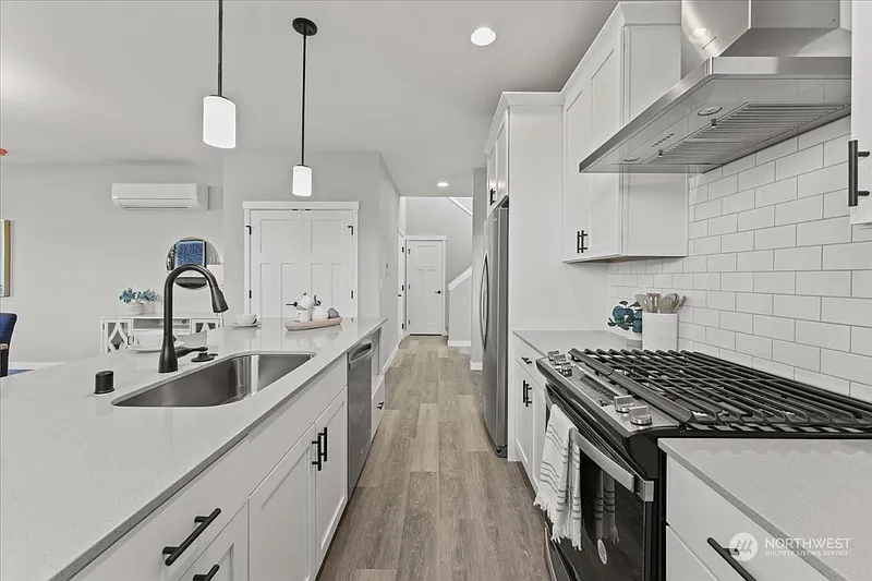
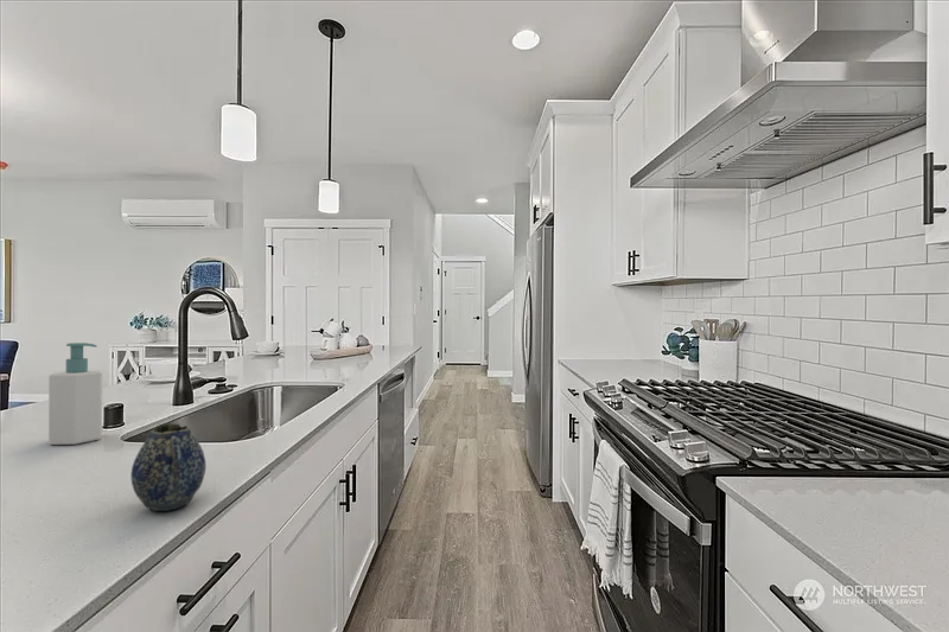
+ teapot (168, 462)
+ soap bottle (76, 391)
